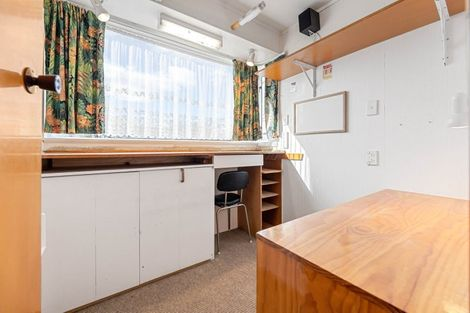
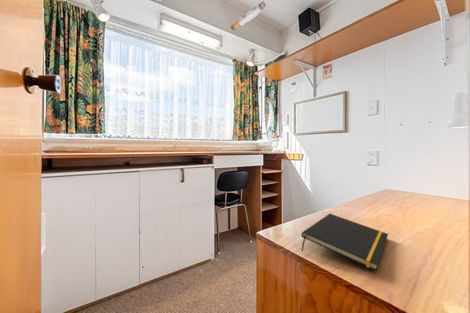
+ notepad (347, 235)
